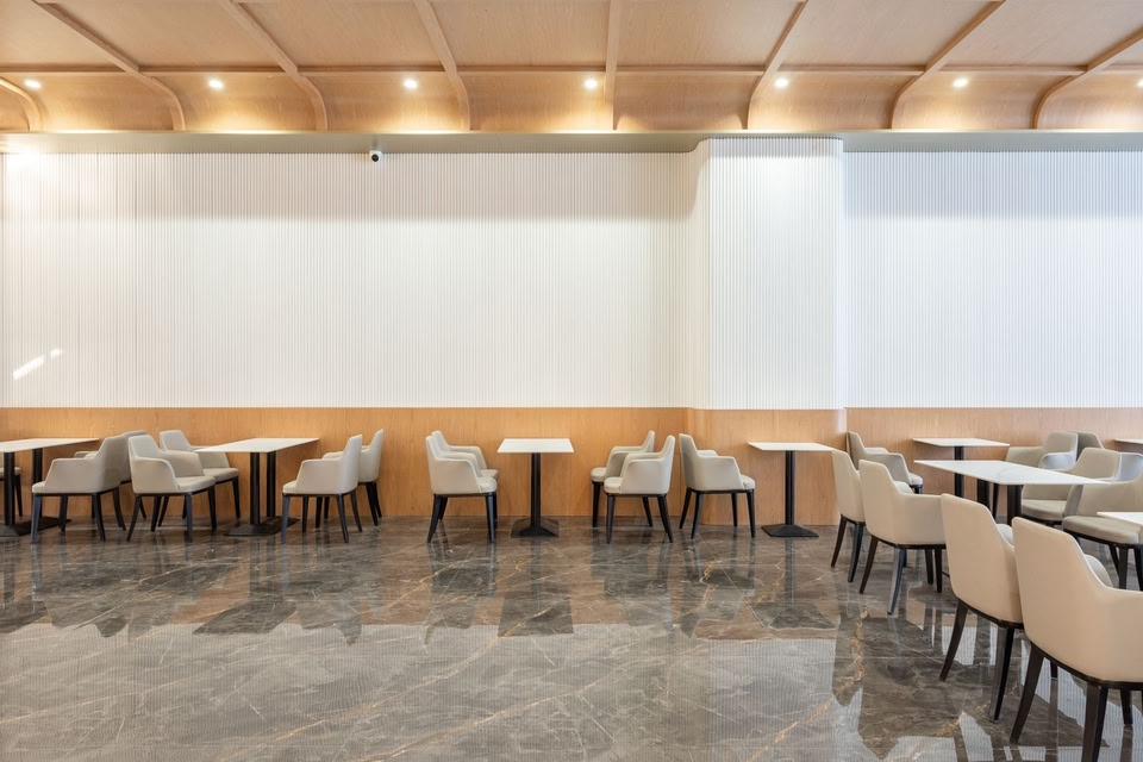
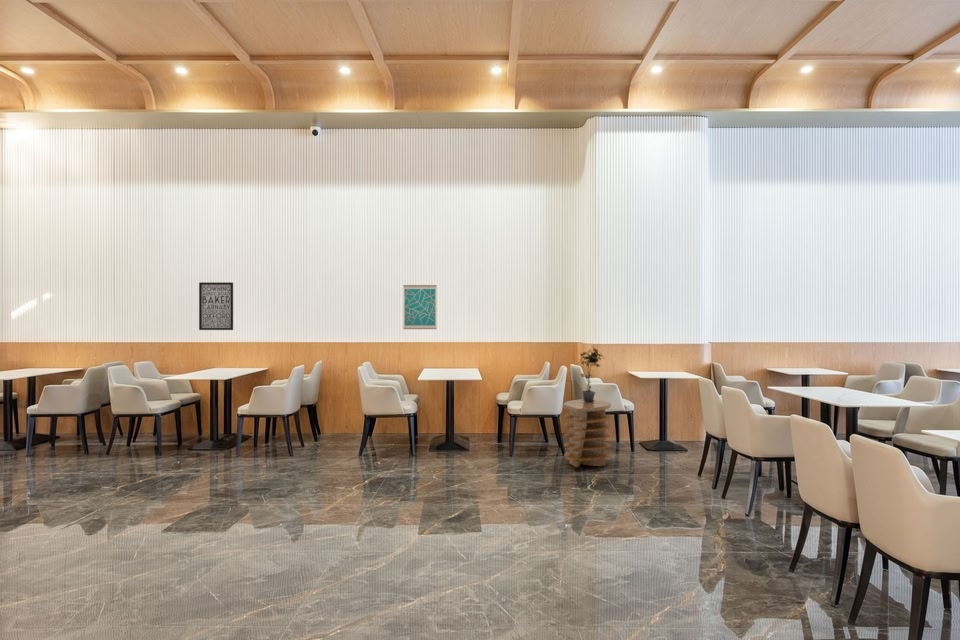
+ potted plant (589, 374)
+ wall art (216, 306)
+ wall art (420, 307)
+ side table (587, 433)
